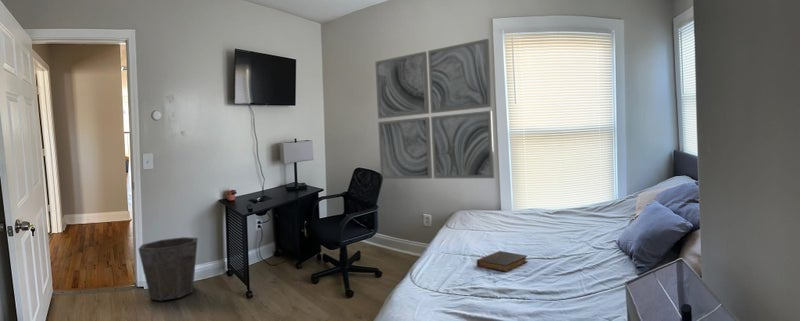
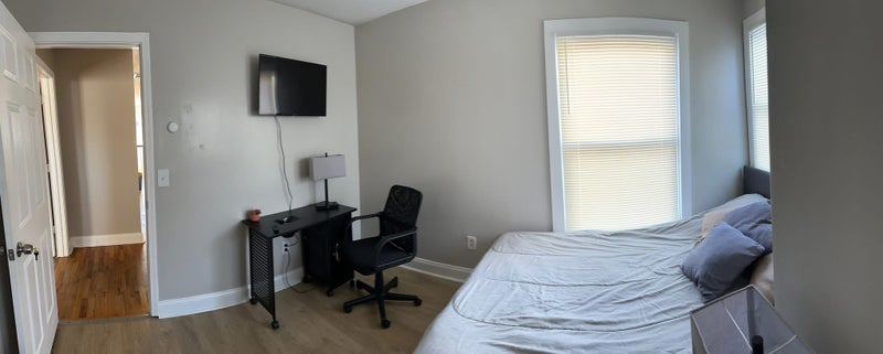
- book (502, 260)
- waste bin (171, 268)
- wall art (428, 113)
